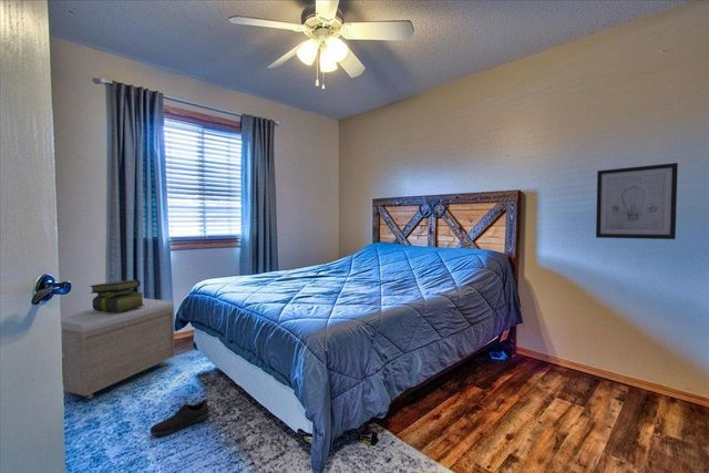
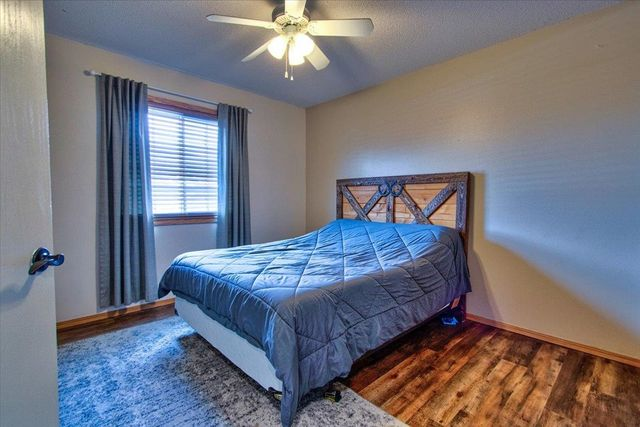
- wall art (634, 203)
- storage bench (116, 342)
- shoe (181, 415)
- stack of books (116, 295)
